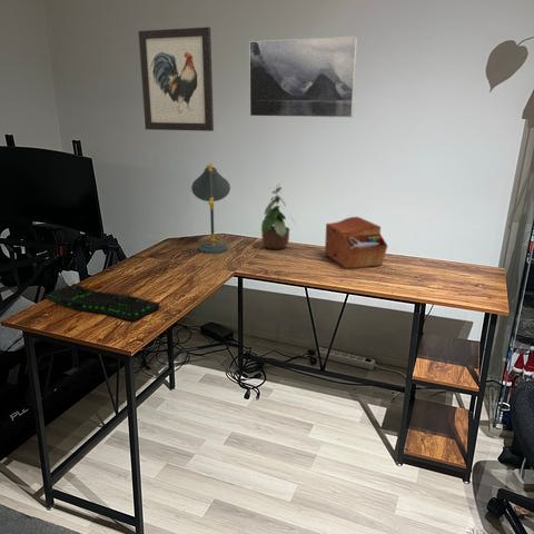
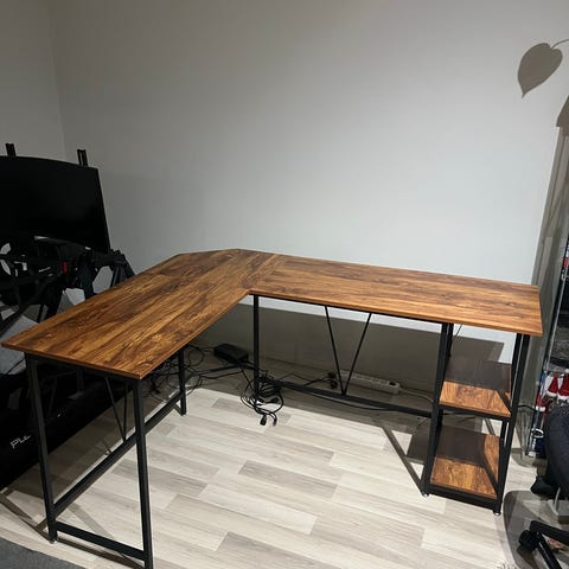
- keyboard (98, 299)
- desk lamp (211, 206)
- potted plant (277, 215)
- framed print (300, 78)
- wall art (176, 81)
- sewing box (354, 241)
